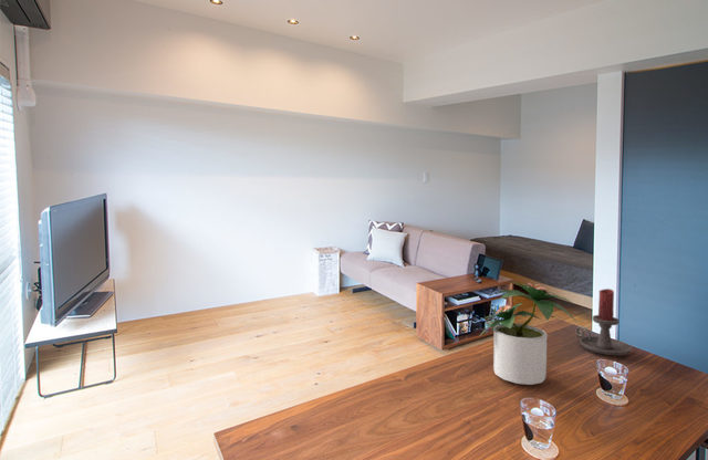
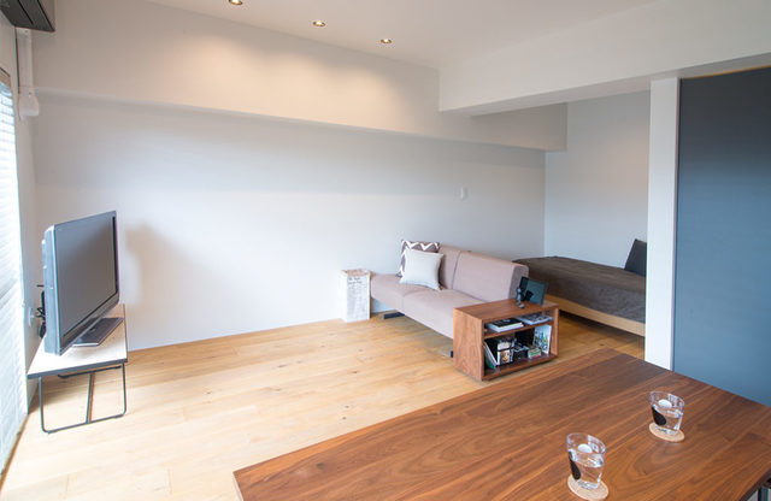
- candle holder (600, 317)
- potted plant (527, 328)
